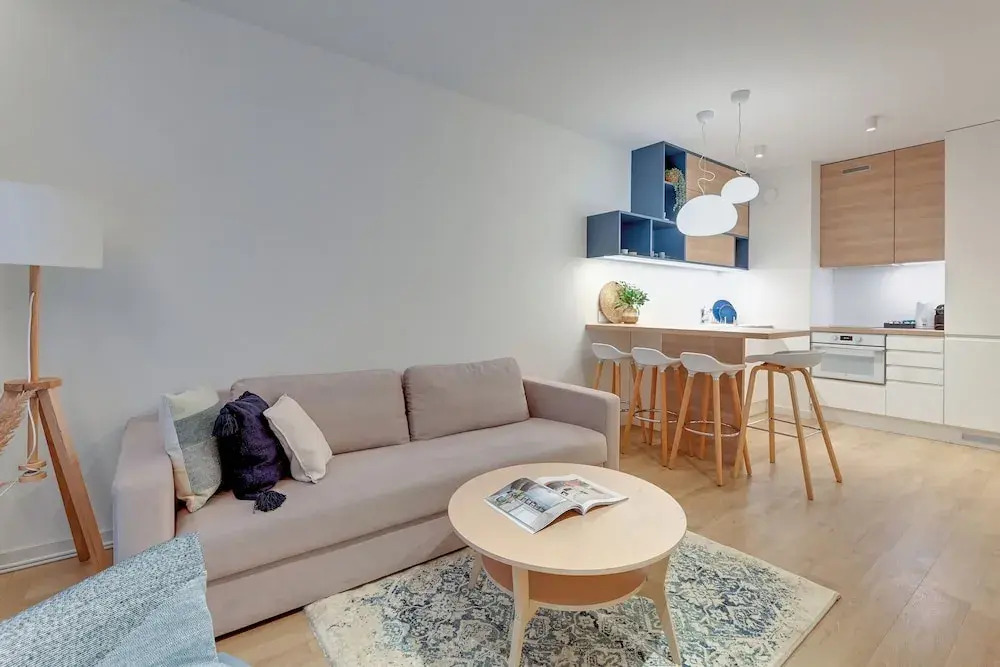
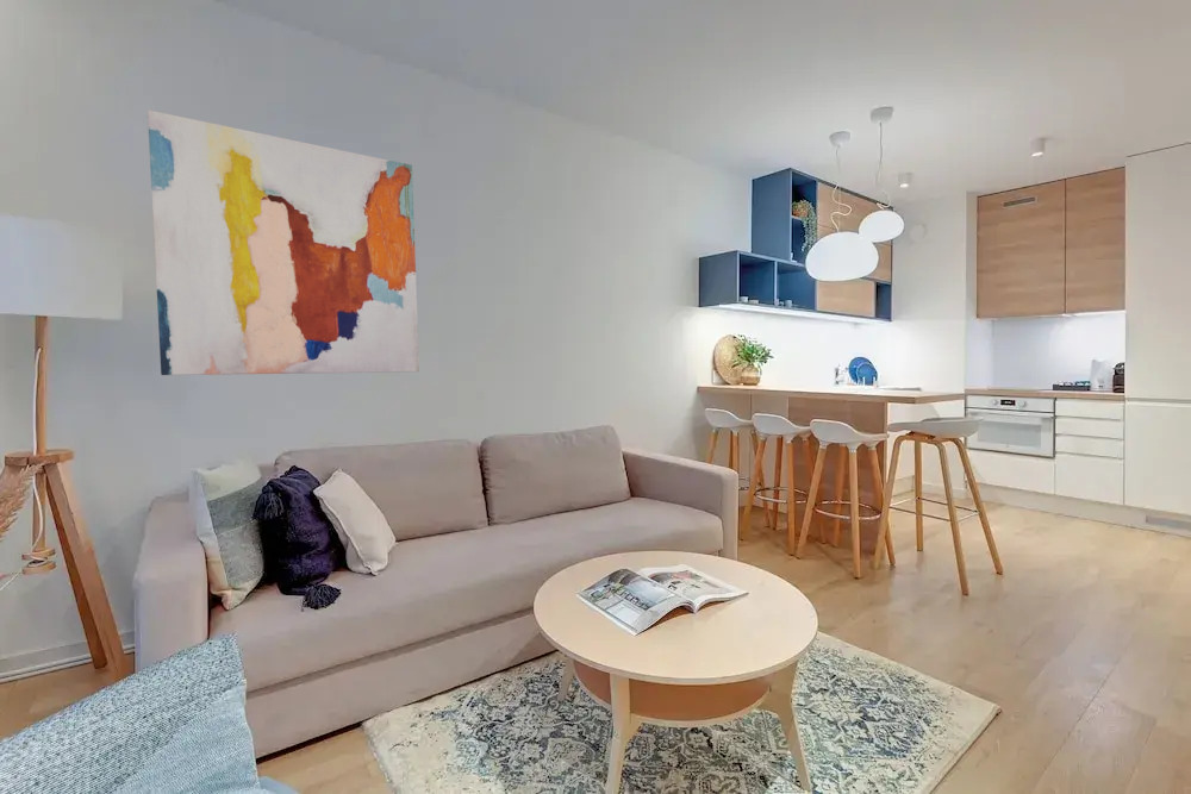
+ wall art (300, 258)
